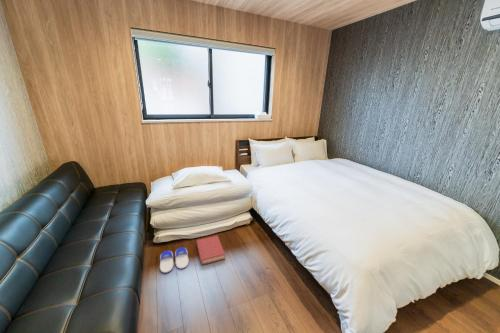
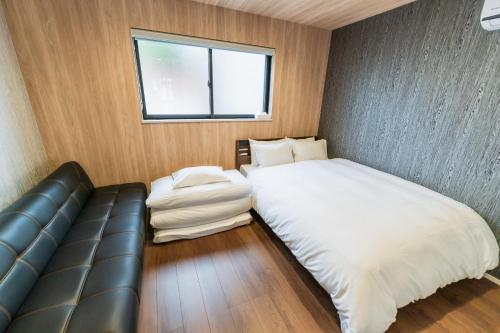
- flip-flop (175, 257)
- hardback book (210, 249)
